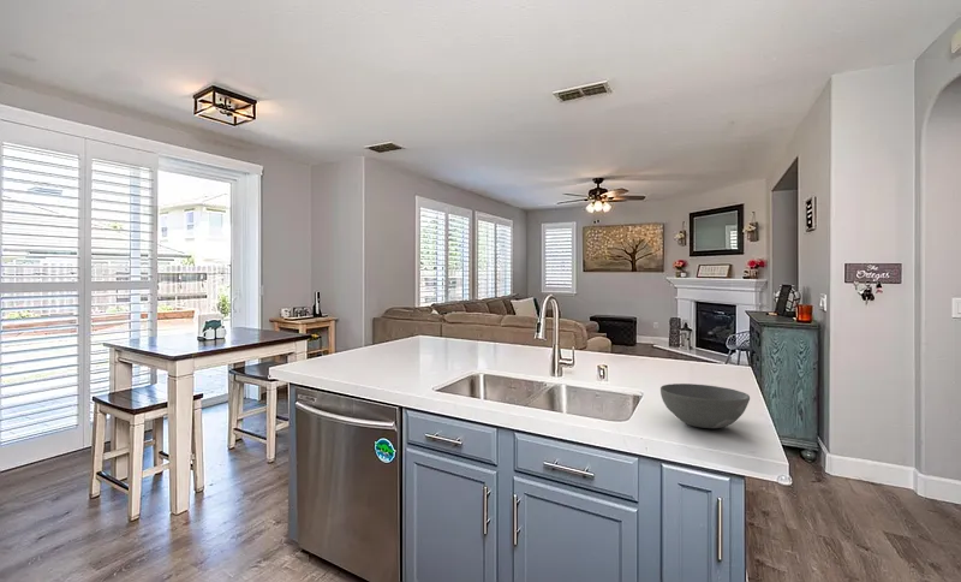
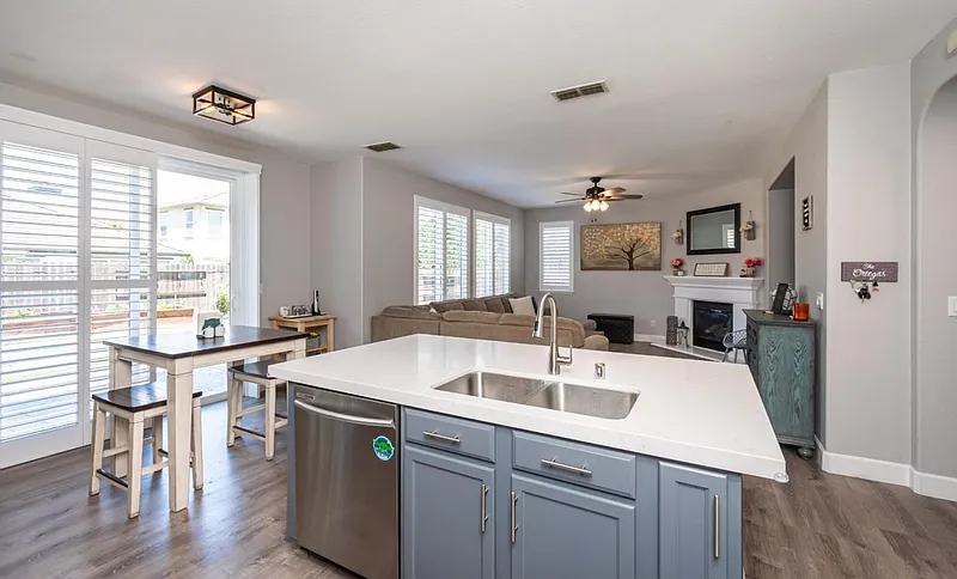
- bowl (703, 406)
